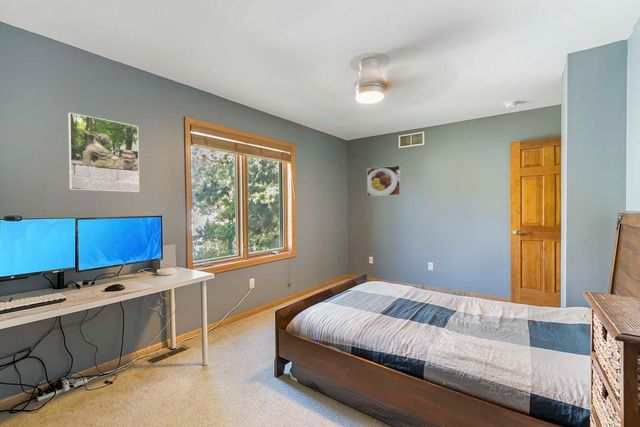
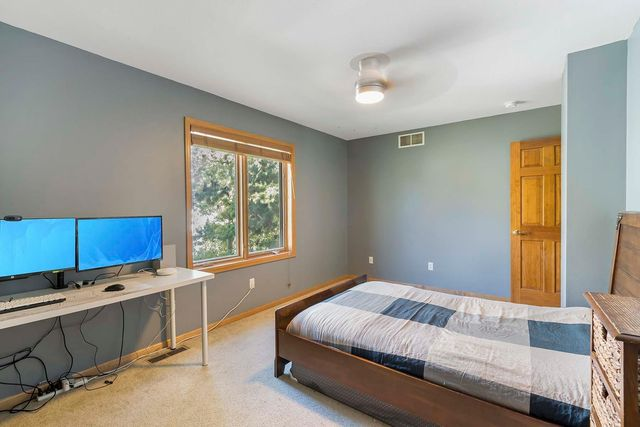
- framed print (106, 155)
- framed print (383, 181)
